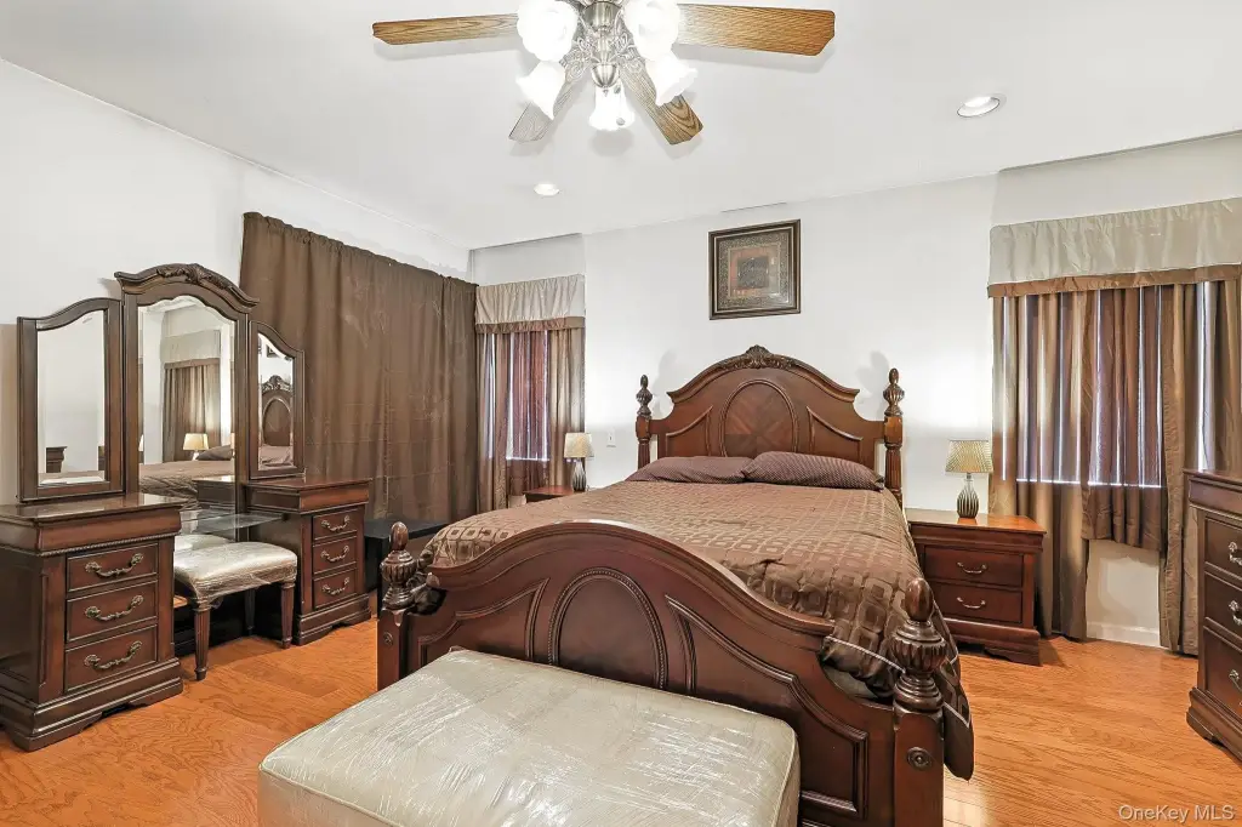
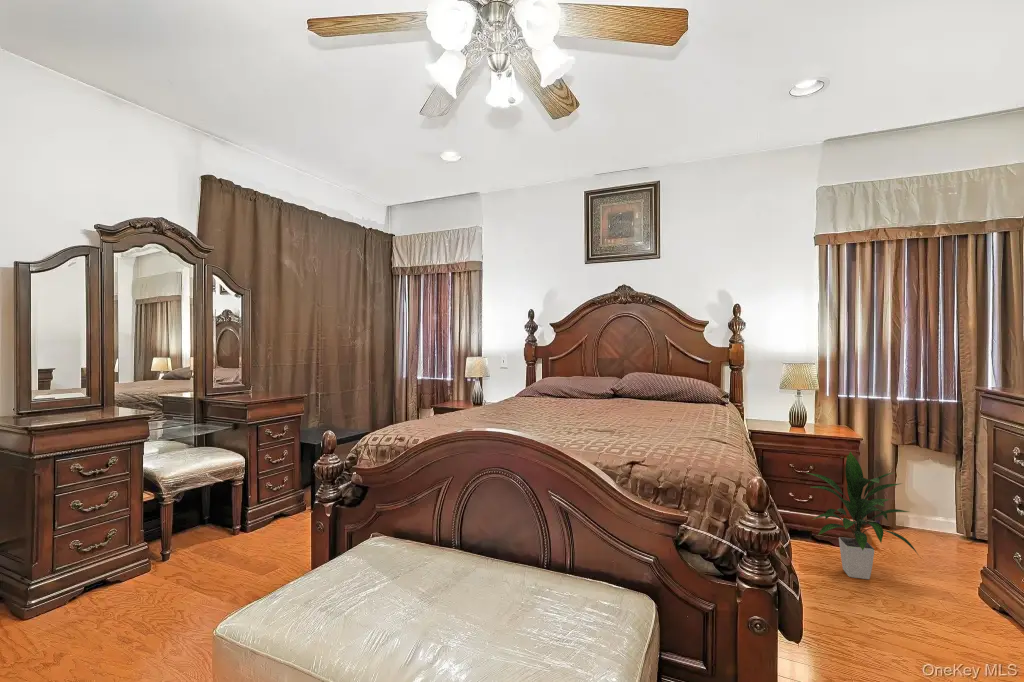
+ indoor plant (861, 516)
